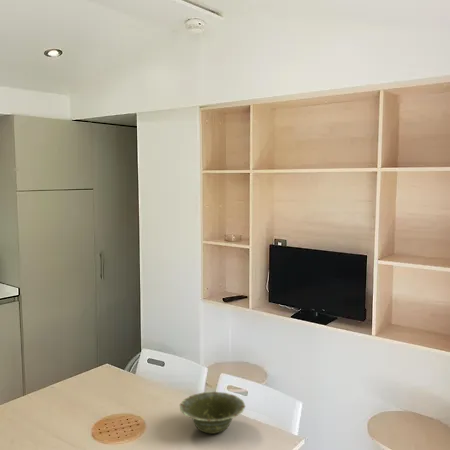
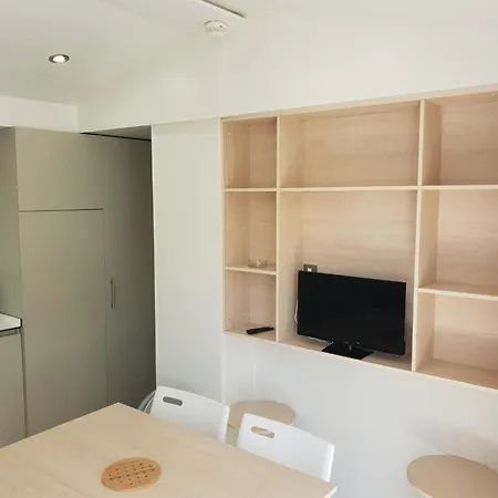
- dish (212, 416)
